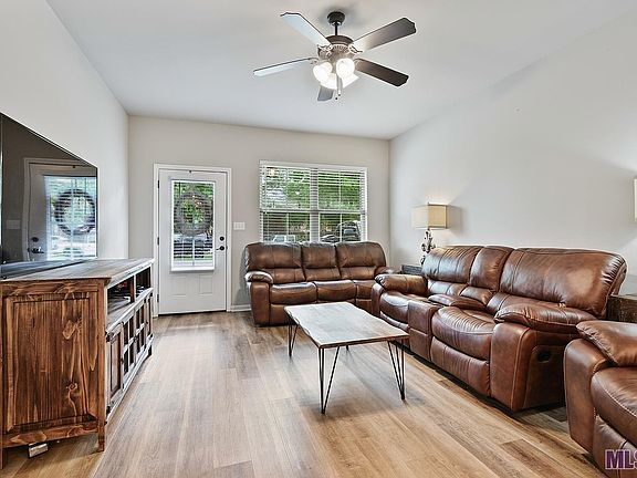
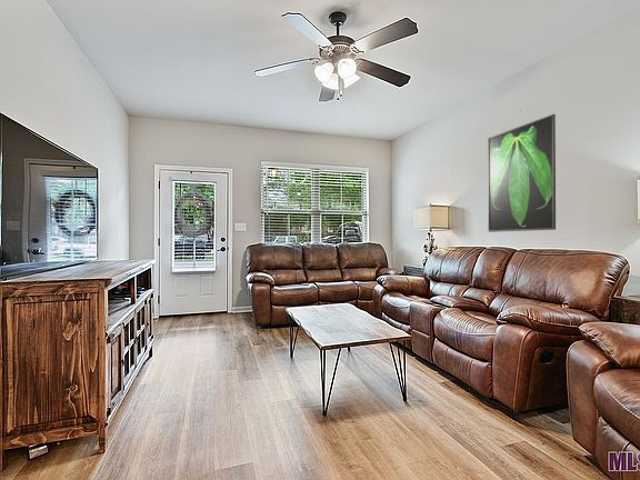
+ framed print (518, 179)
